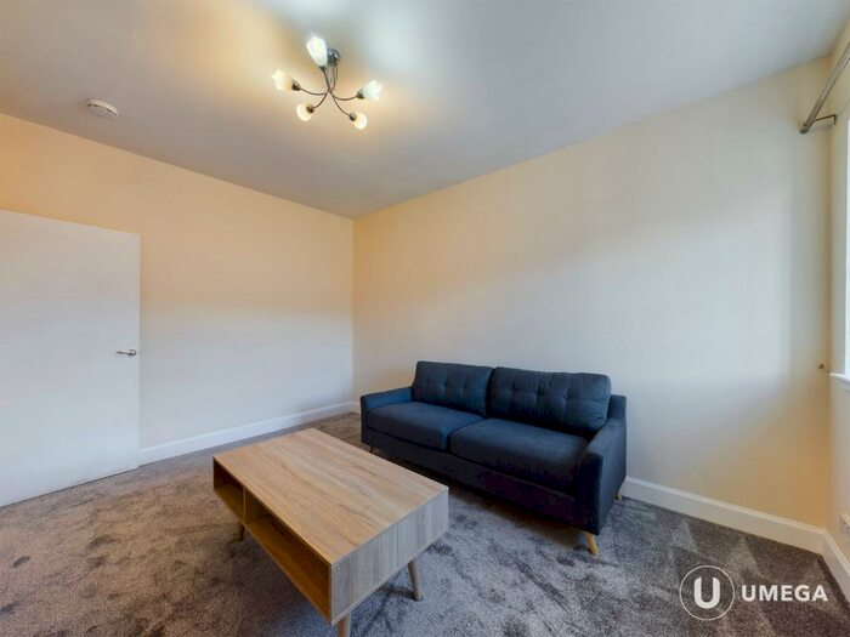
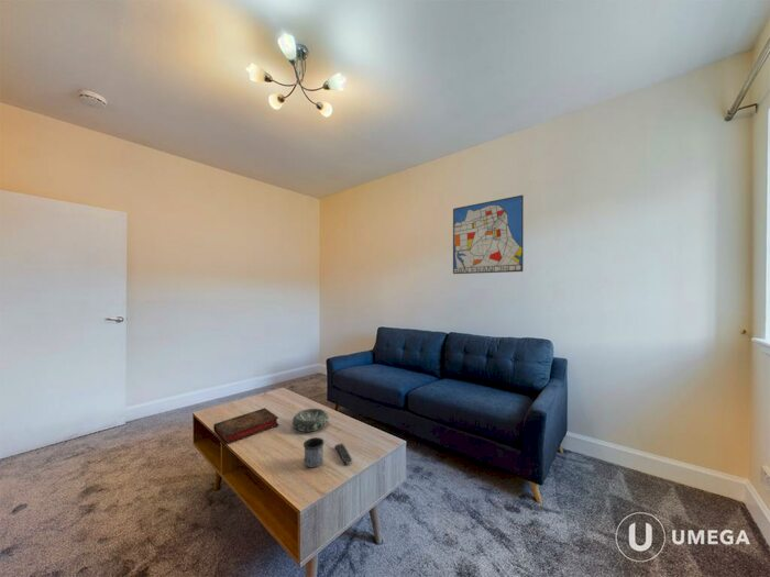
+ wall art (485, 237)
+ decorative bowl (310, 420)
+ mug (315, 454)
+ book (246, 424)
+ remote control (343, 453)
